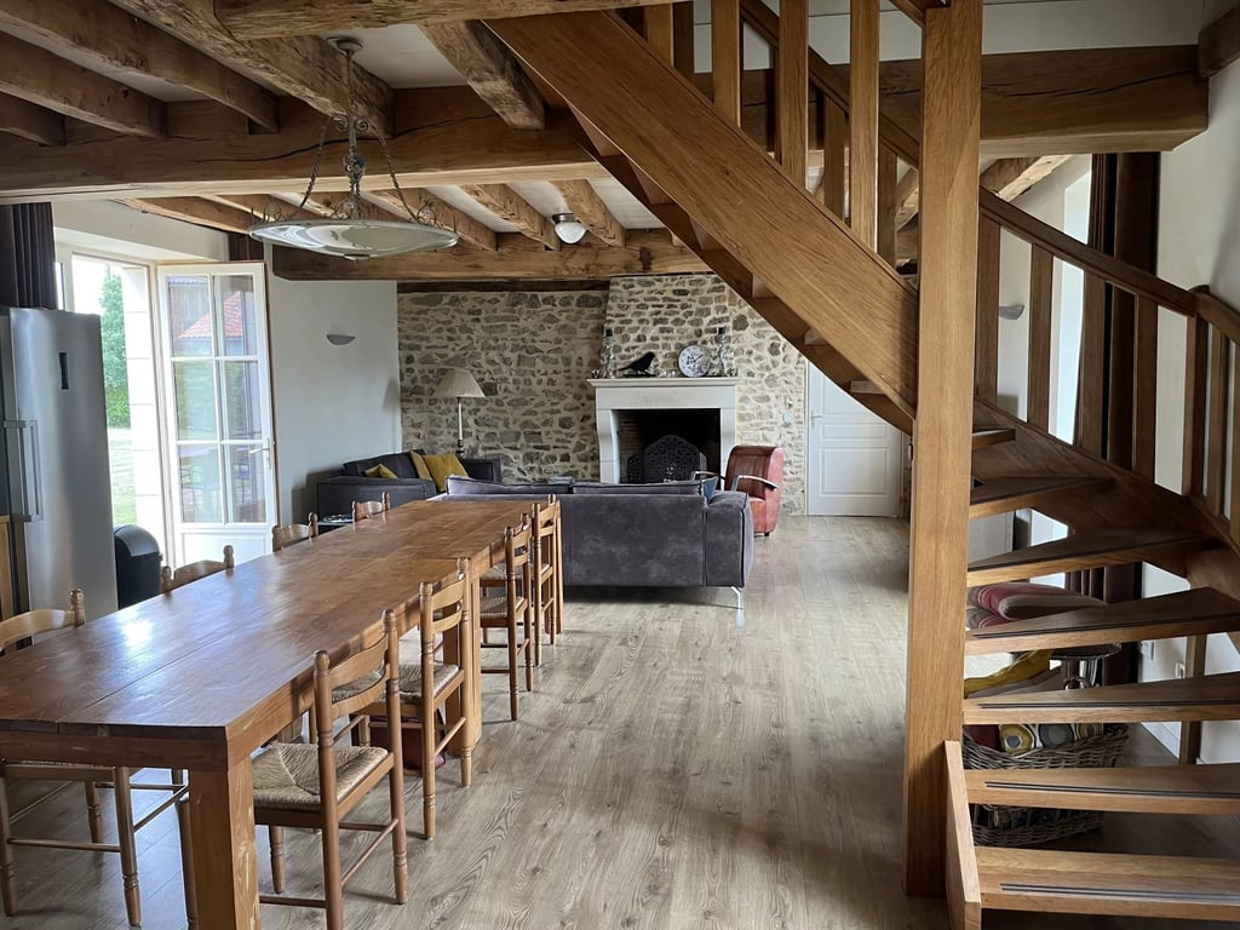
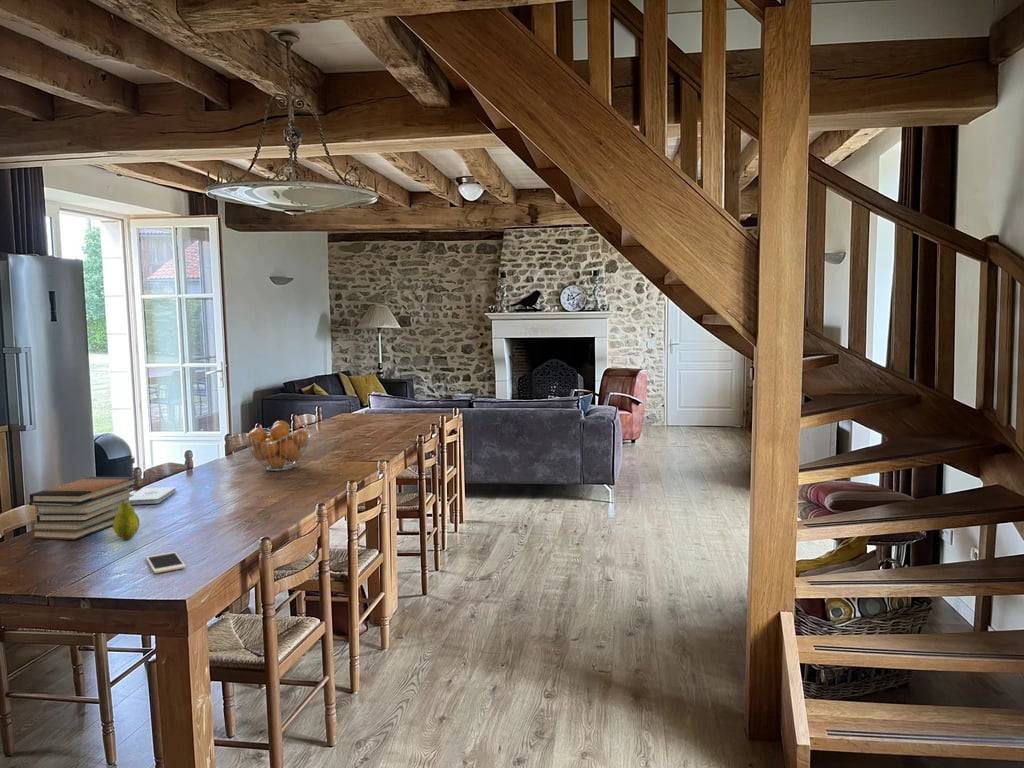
+ notepad (150, 495)
+ fruit basket (278, 445)
+ cell phone (165, 562)
+ book stack (86, 506)
+ fruit (126, 519)
